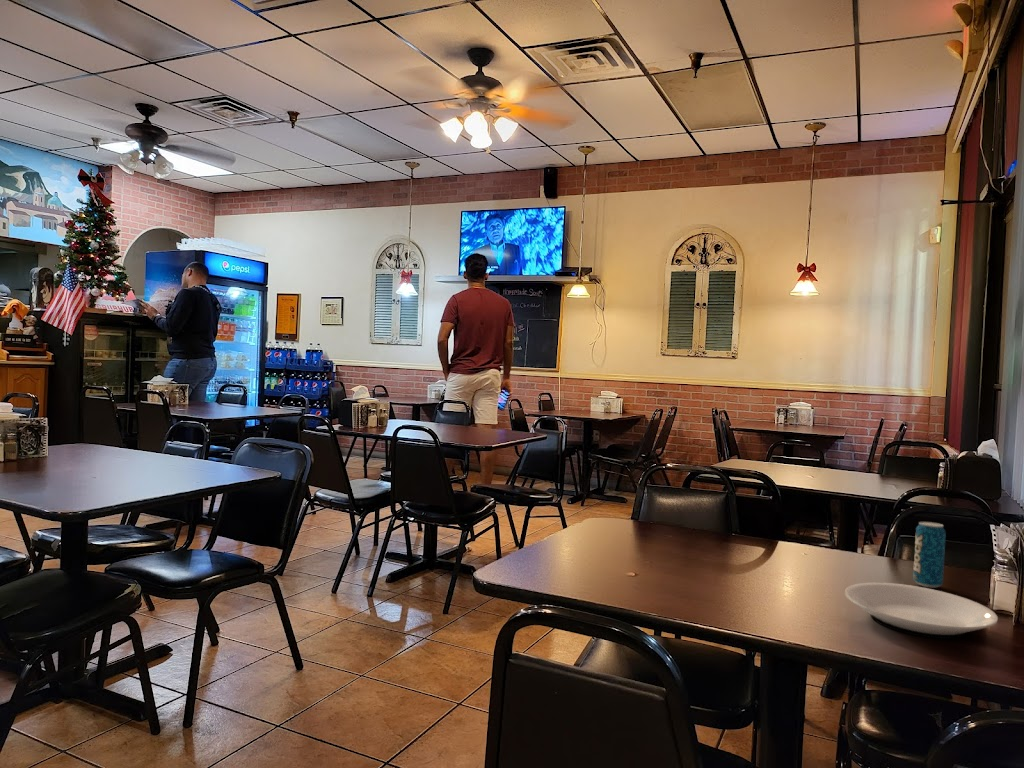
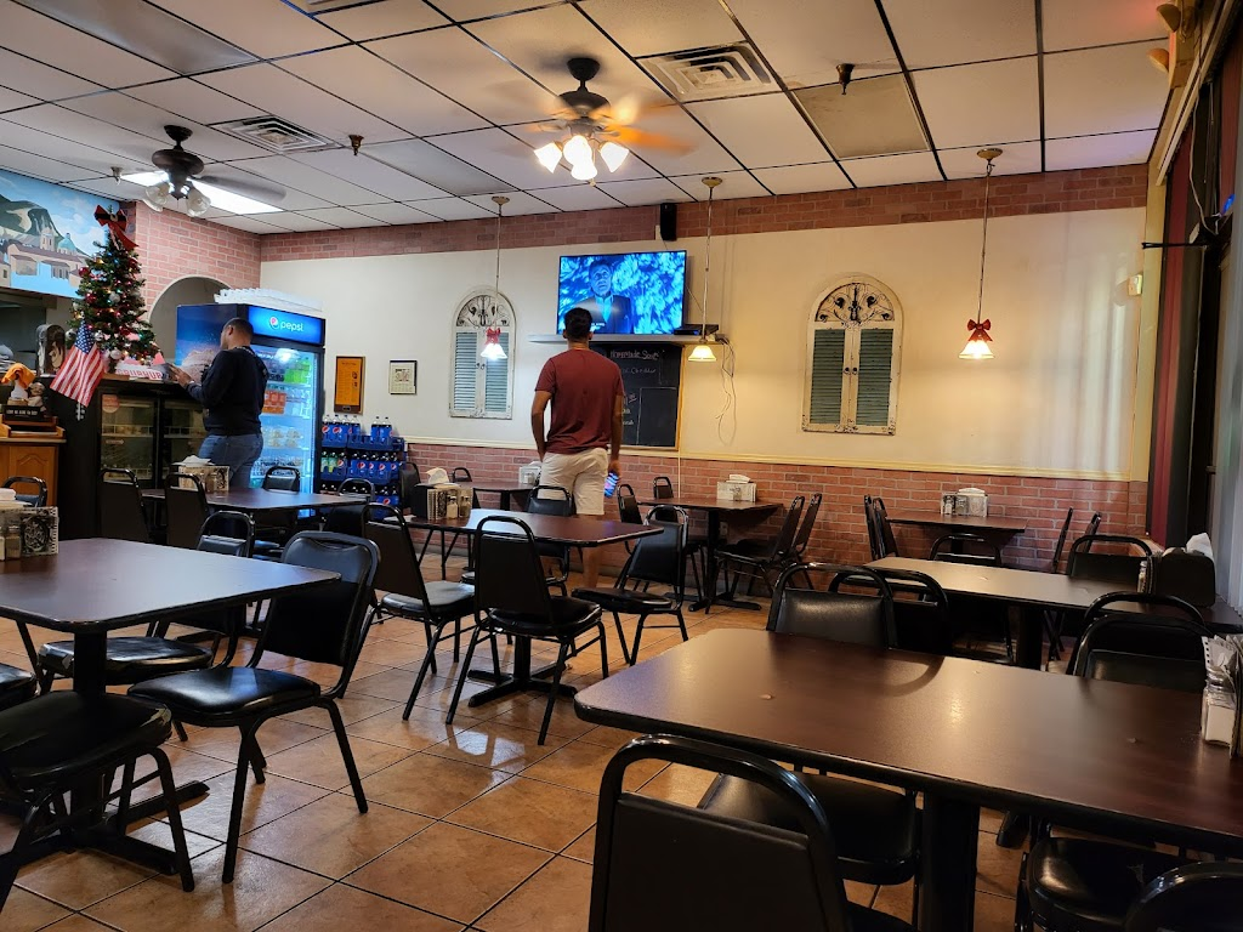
- plate (917, 613)
- beverage can (929, 554)
